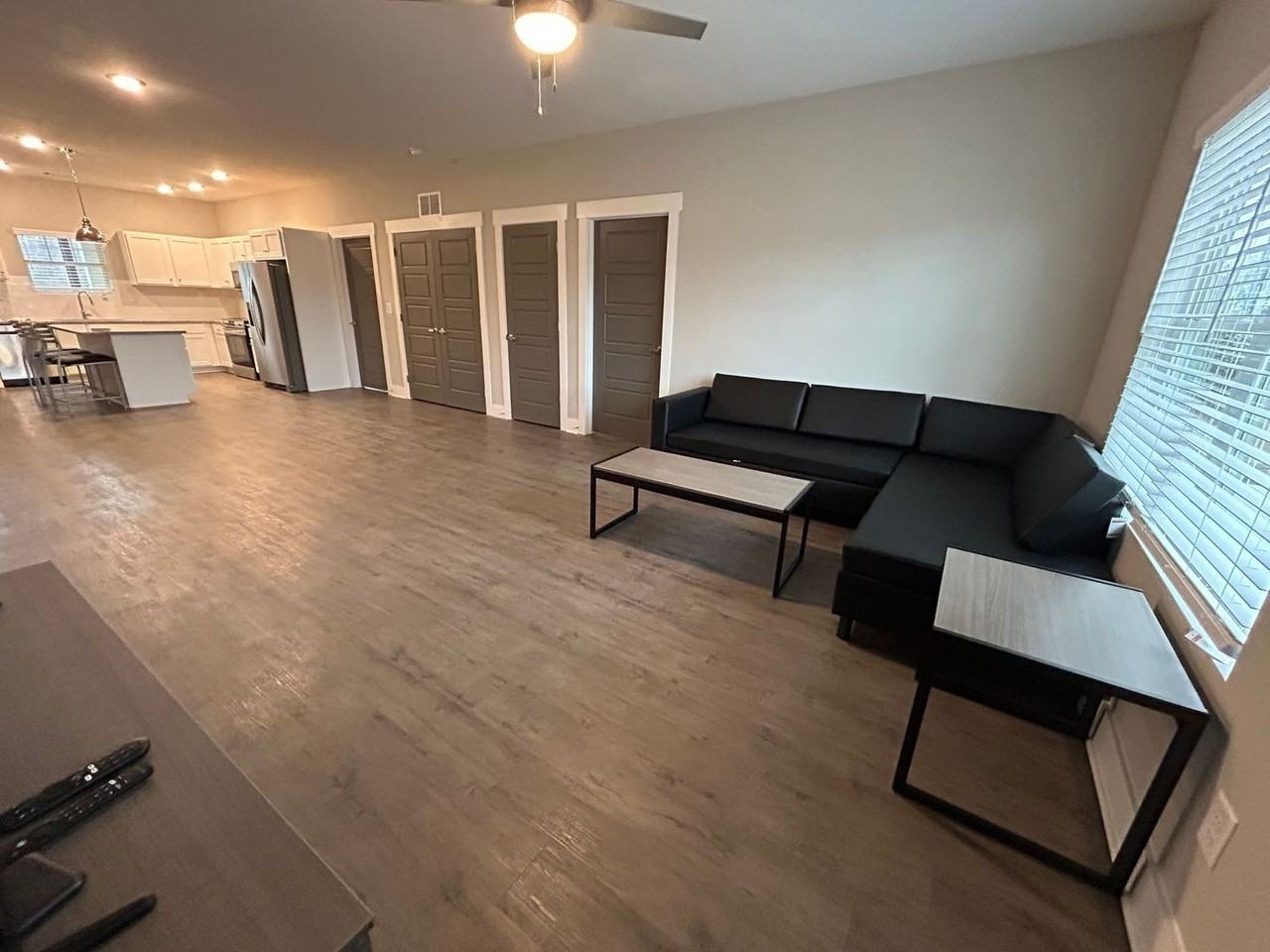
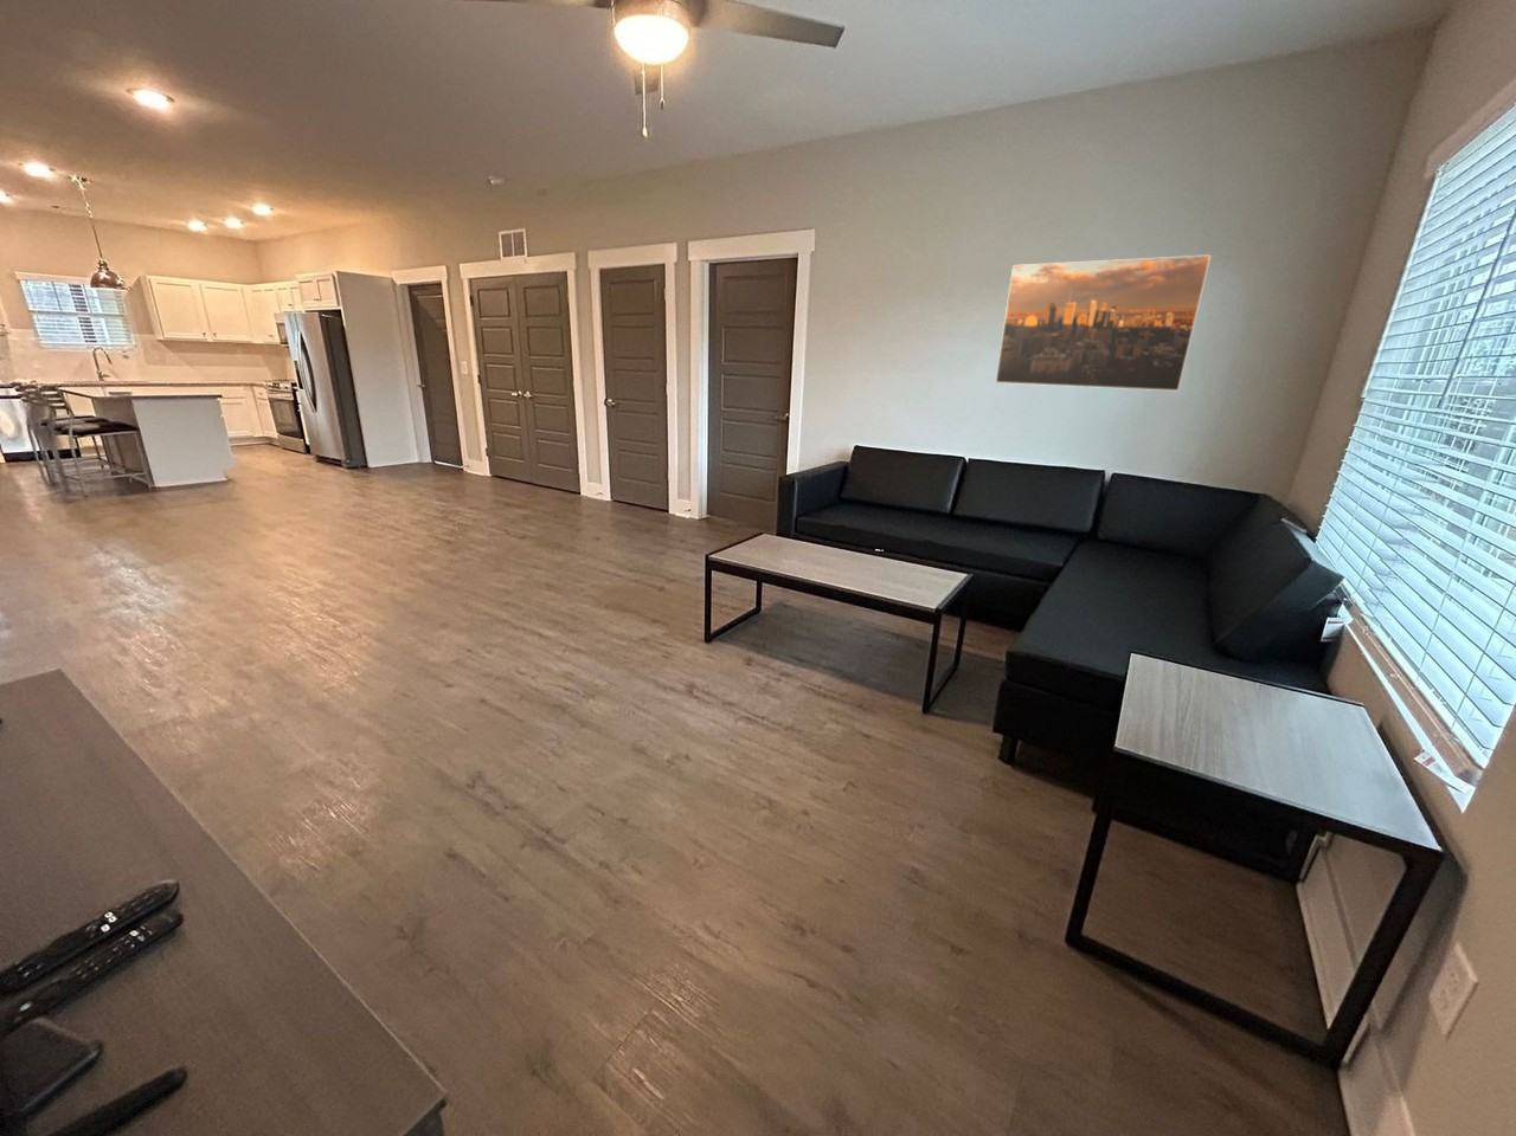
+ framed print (1092, 326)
